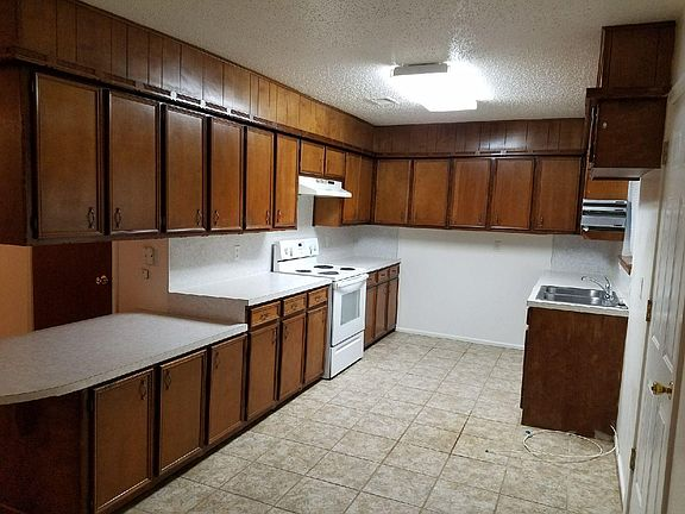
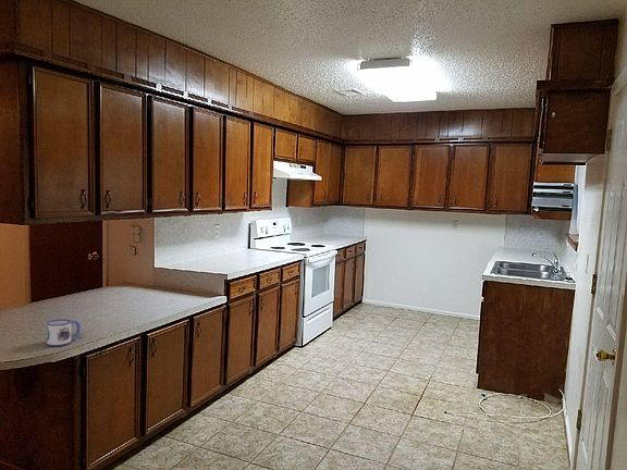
+ mug (63, 331)
